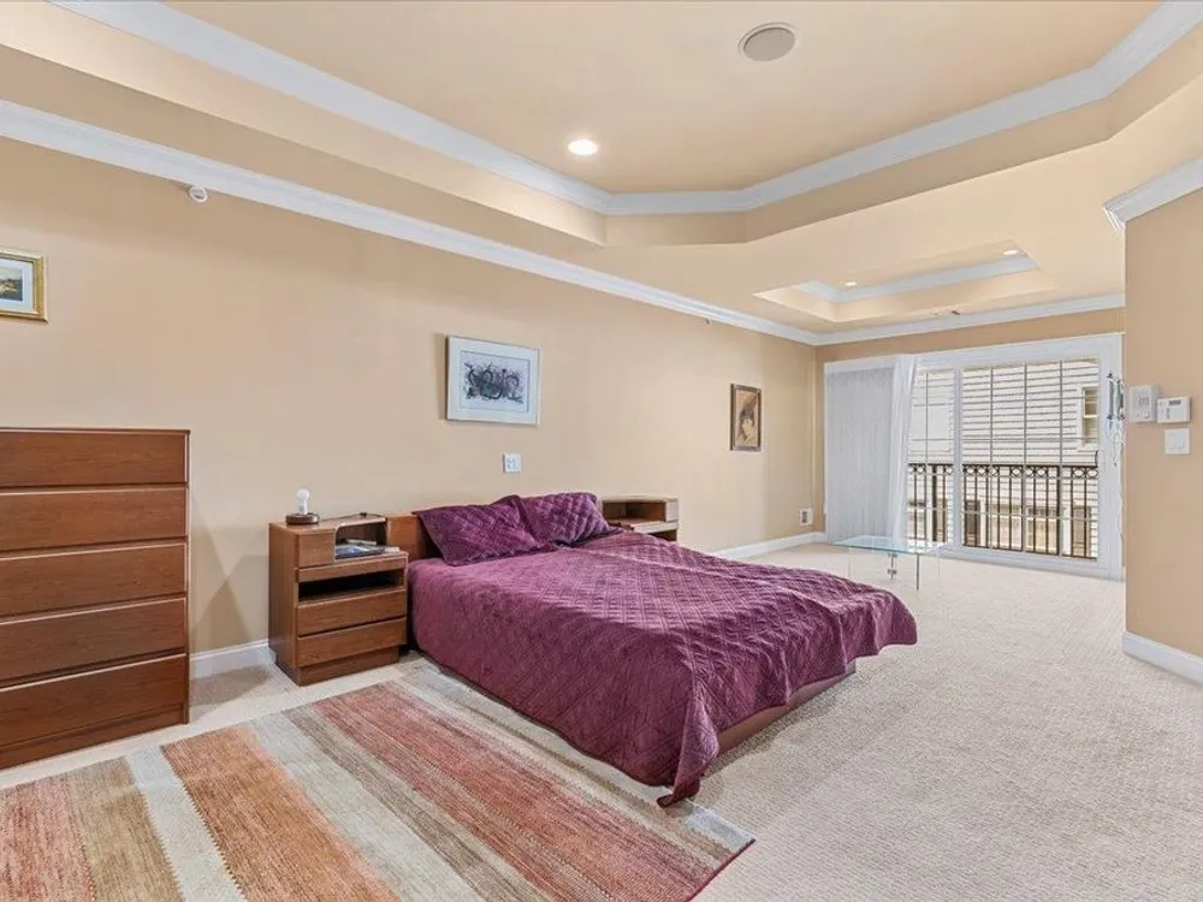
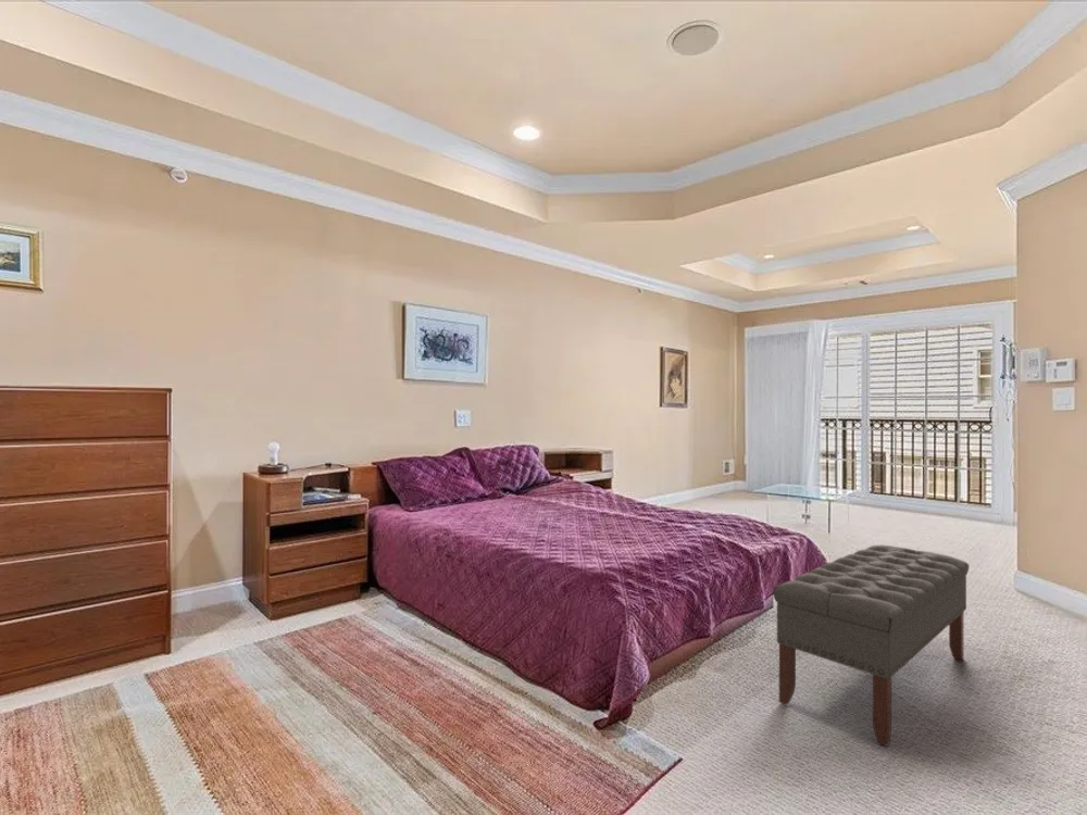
+ bench (878, 623)
